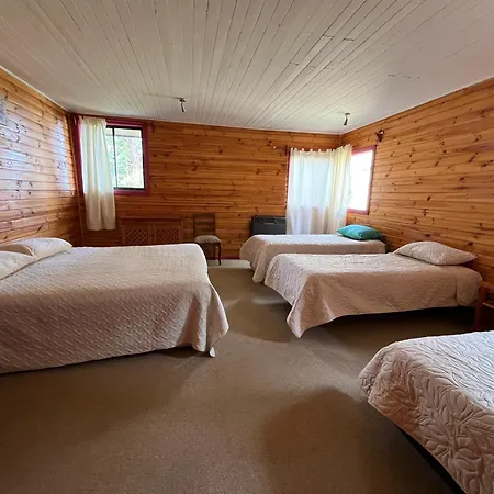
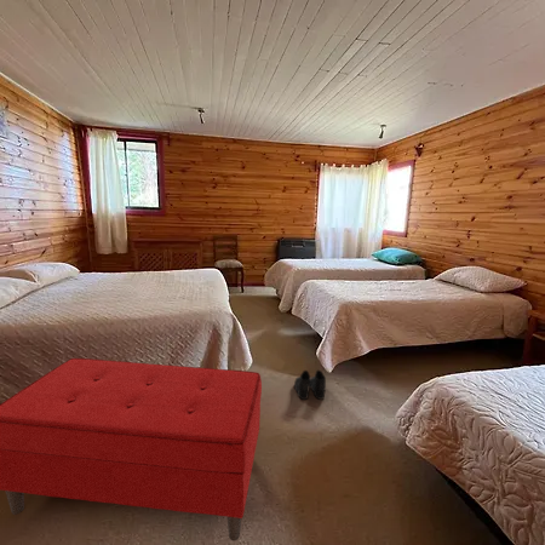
+ boots (310, 379)
+ bench (143, 438)
